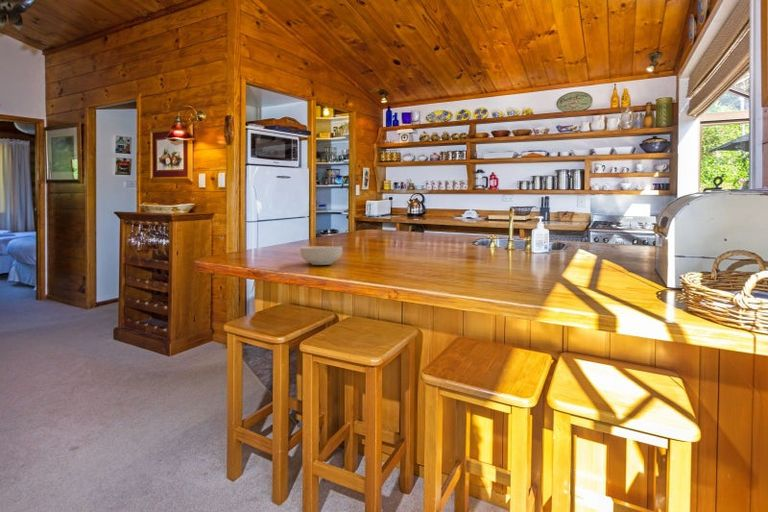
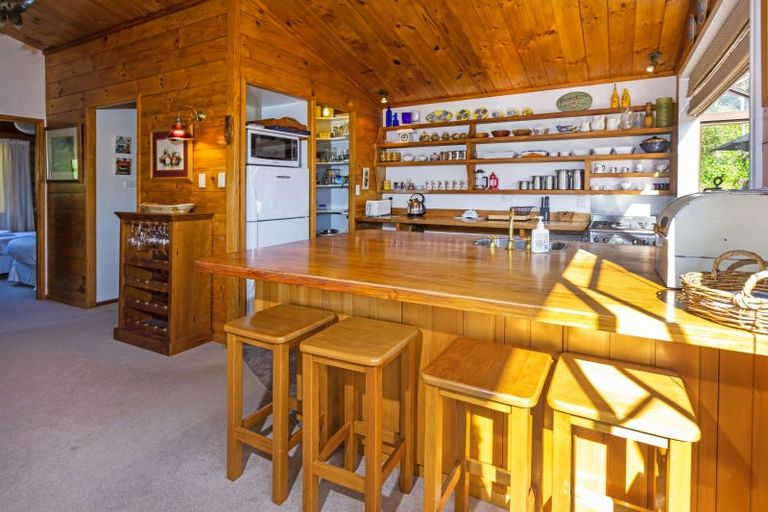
- cereal bowl (321, 255)
